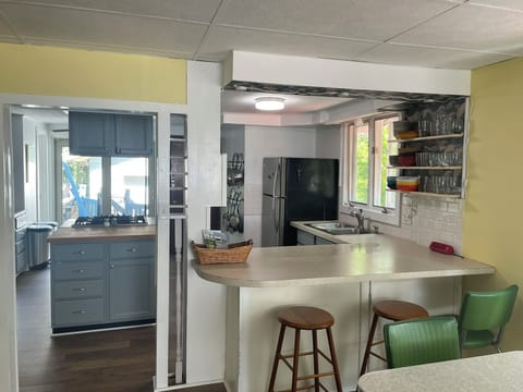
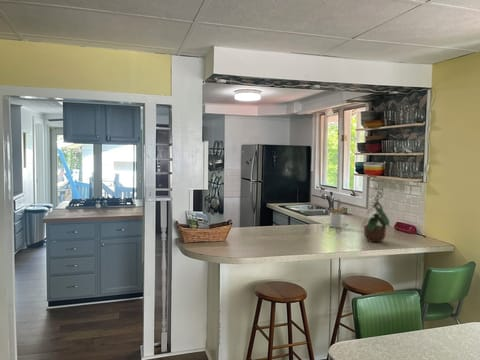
+ utensil holder (337, 216)
+ potted plant (376, 217)
